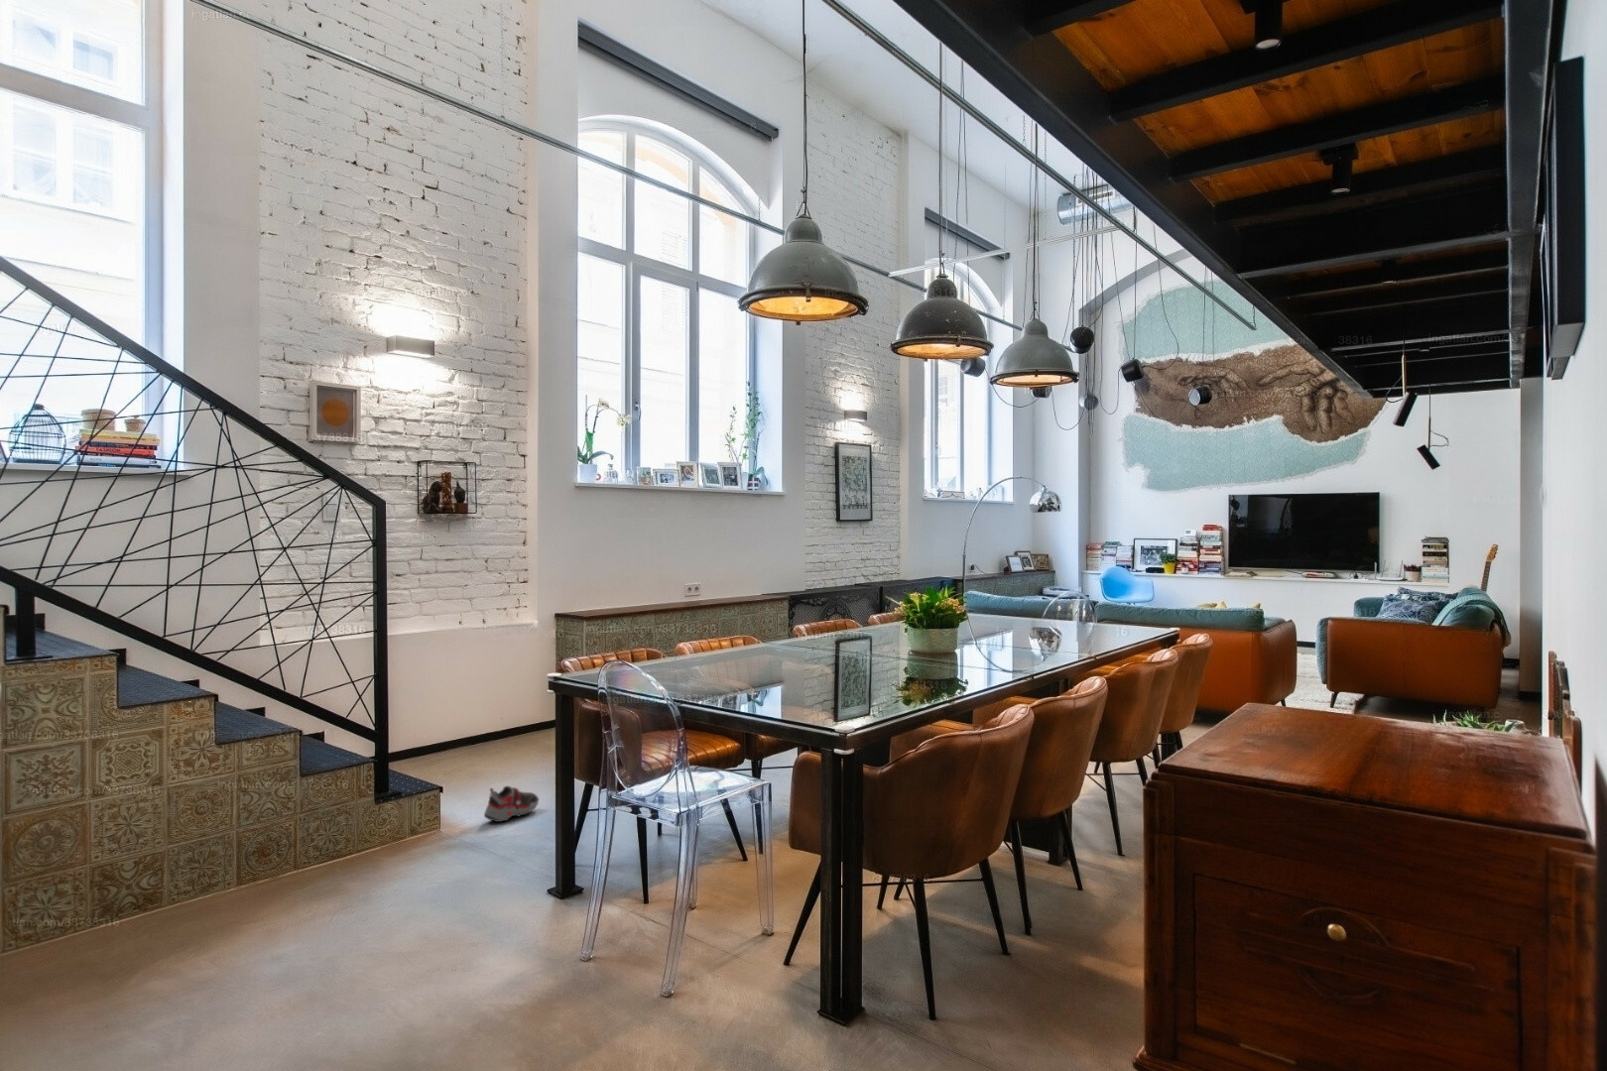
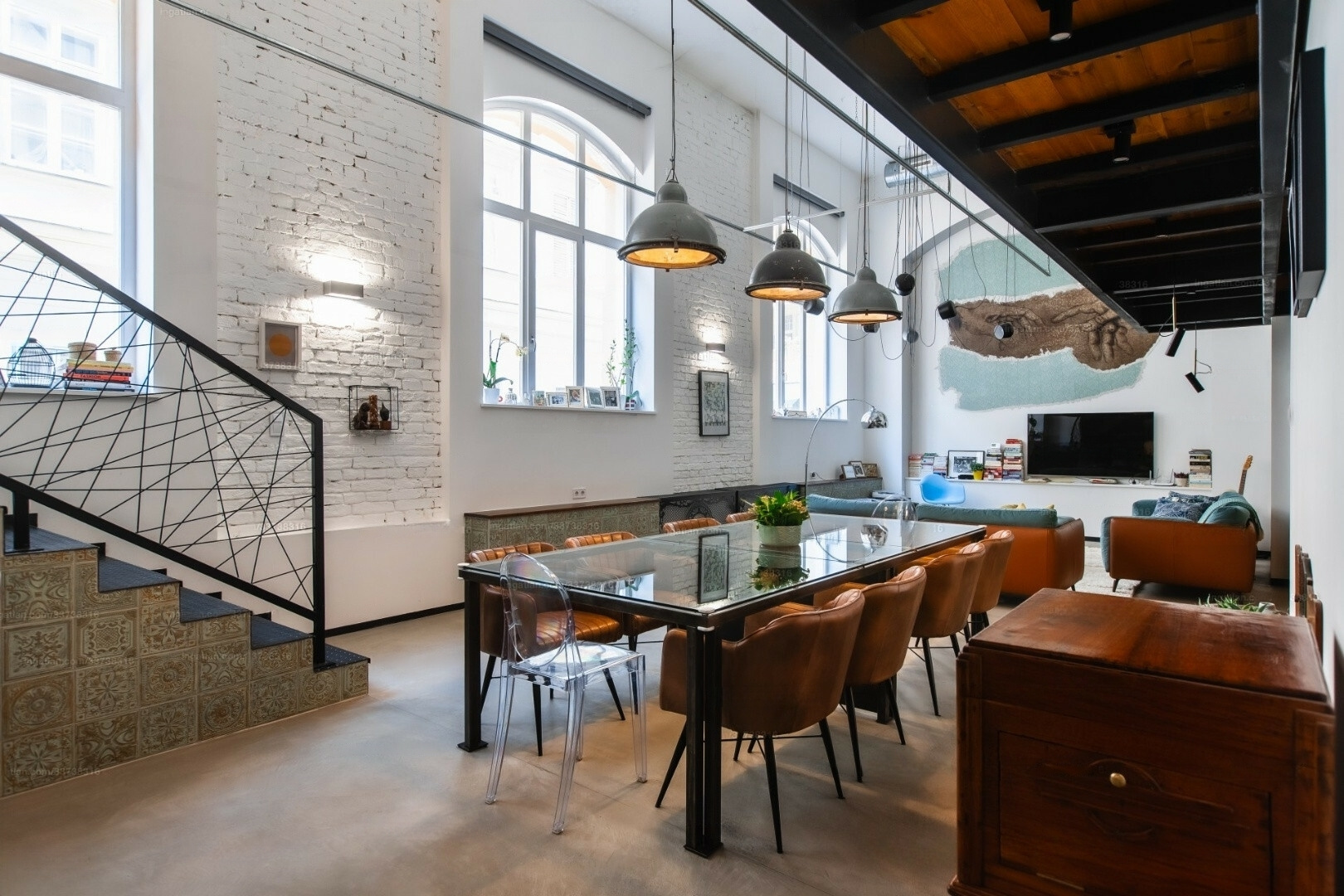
- shoe (511, 800)
